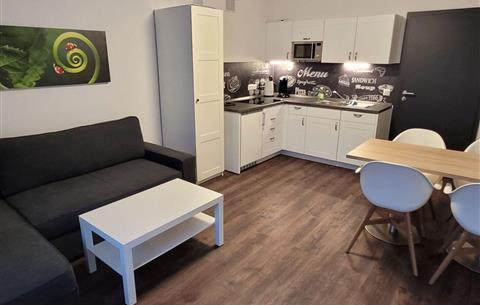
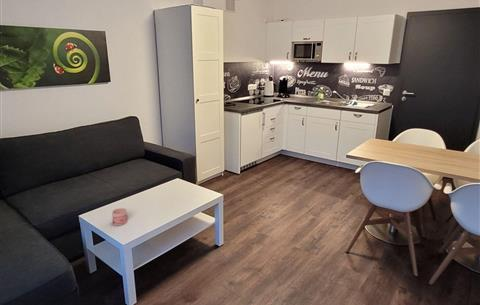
+ mug (118, 215)
